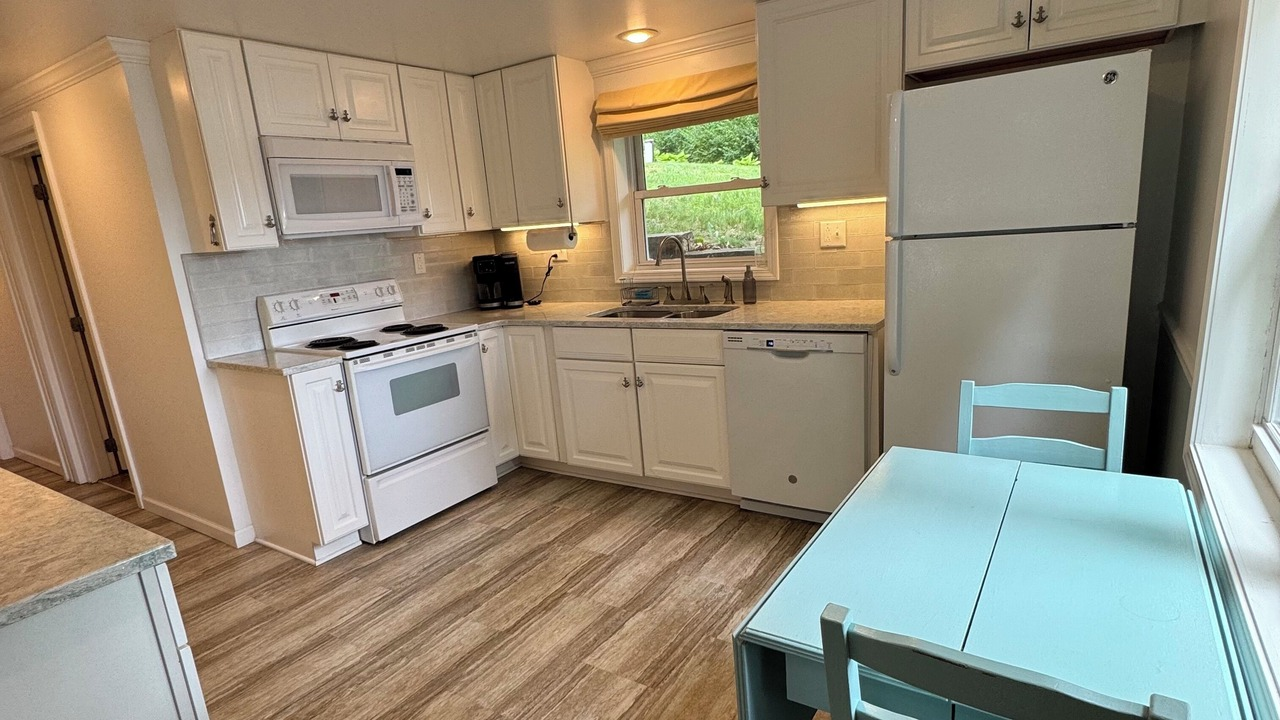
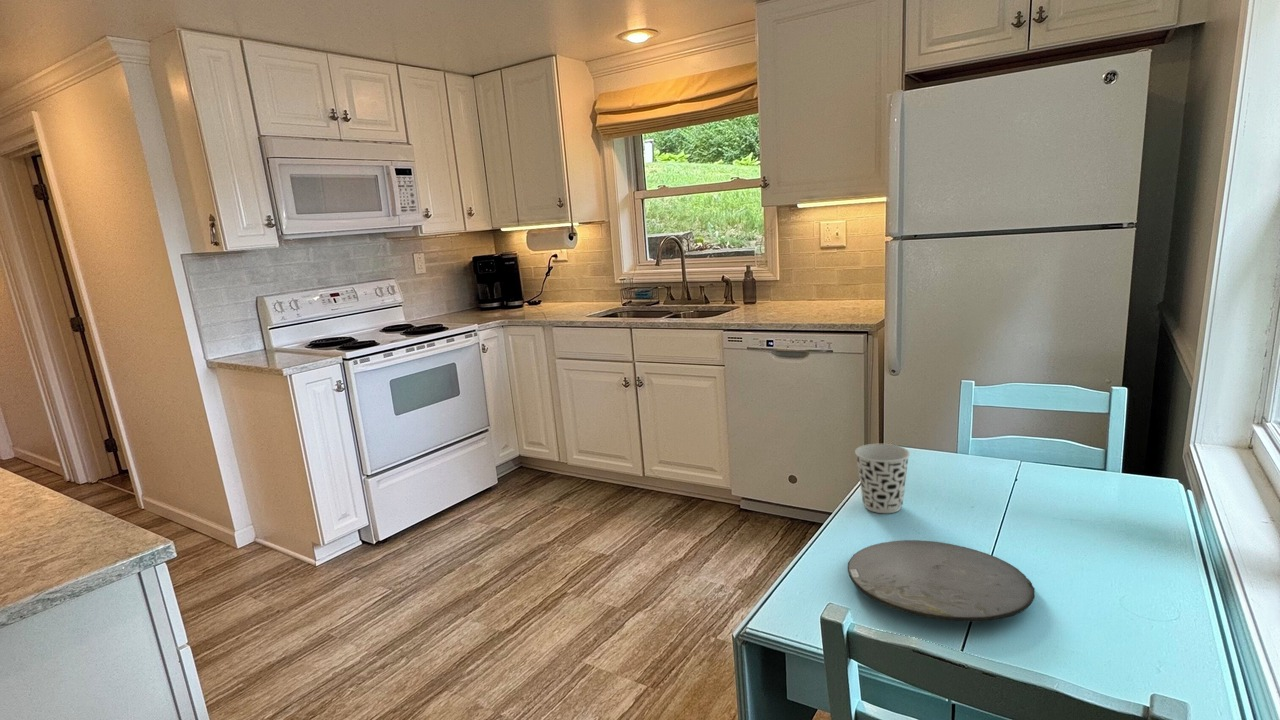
+ plate (936, 576)
+ cup (882, 479)
